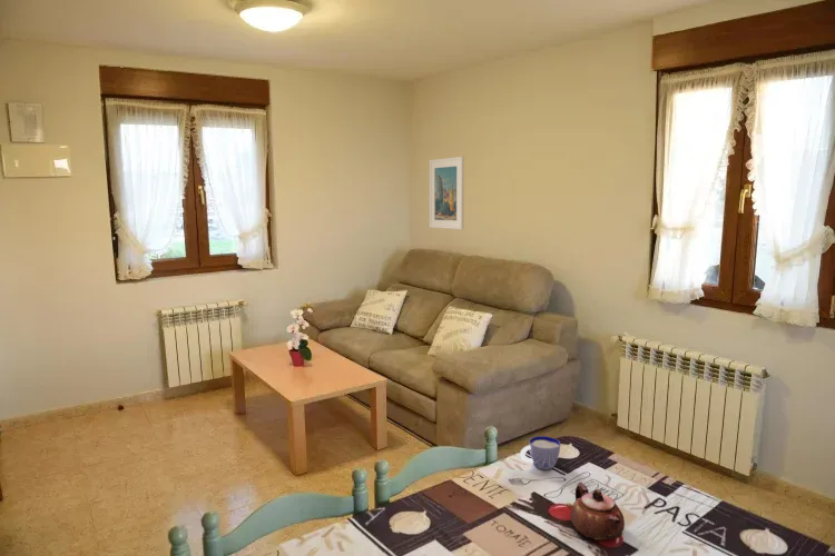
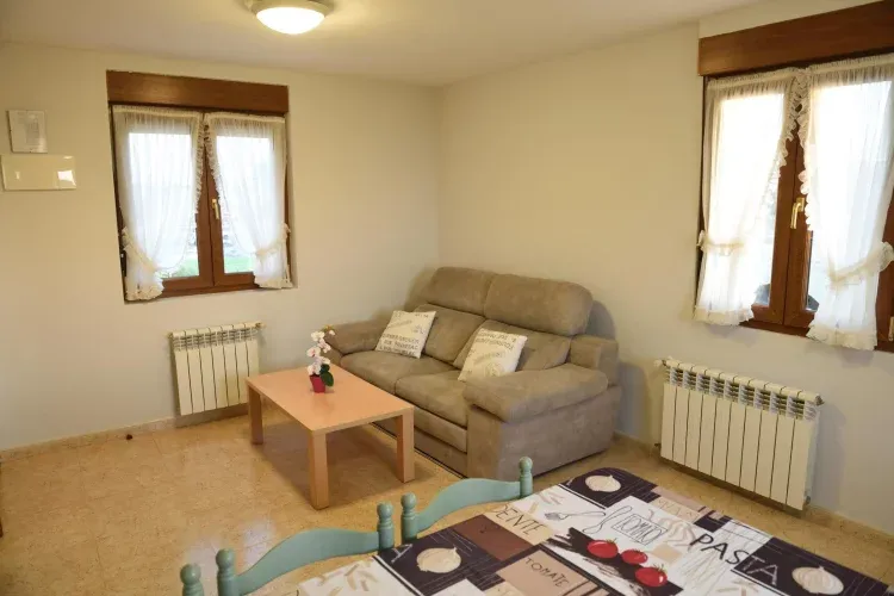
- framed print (445, 193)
- teapot (597, 508)
- cup (539, 454)
